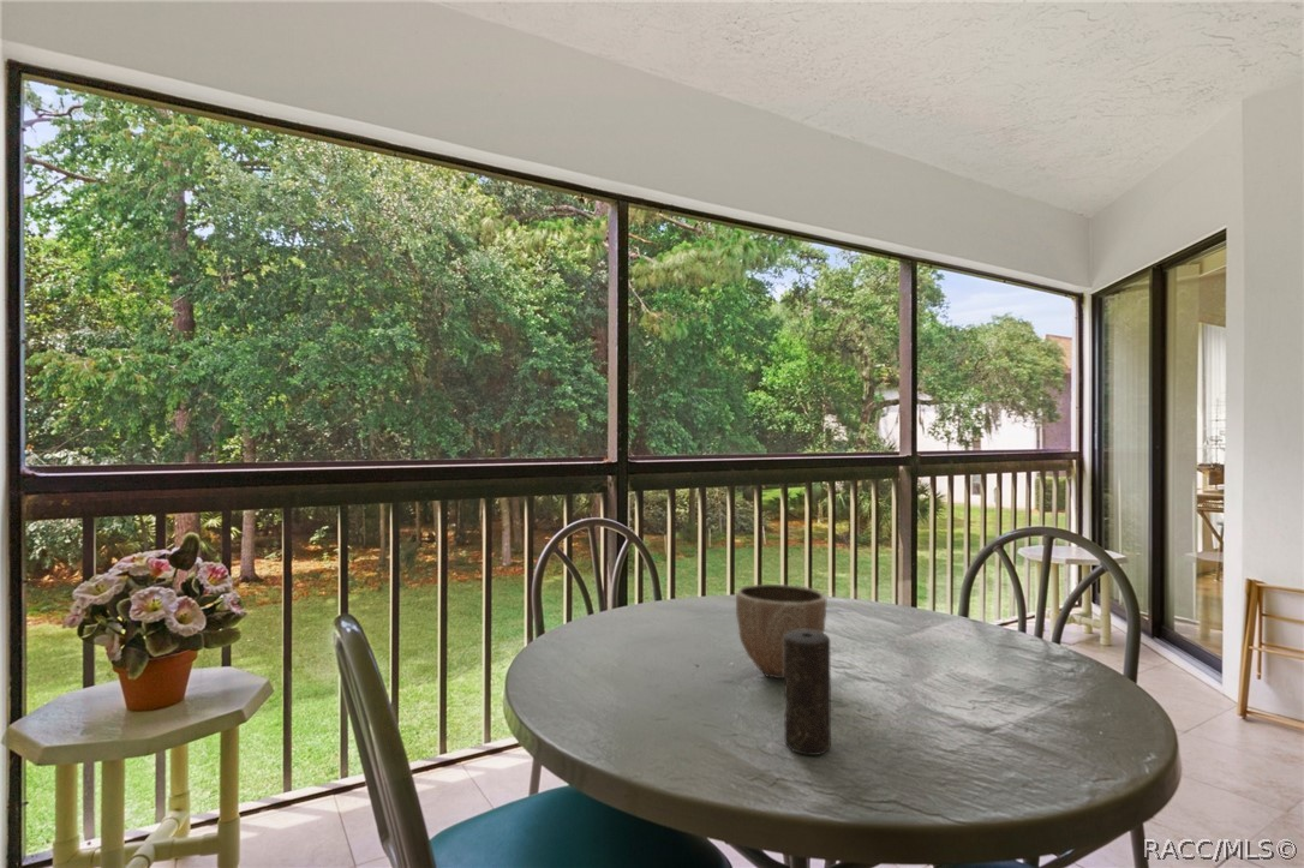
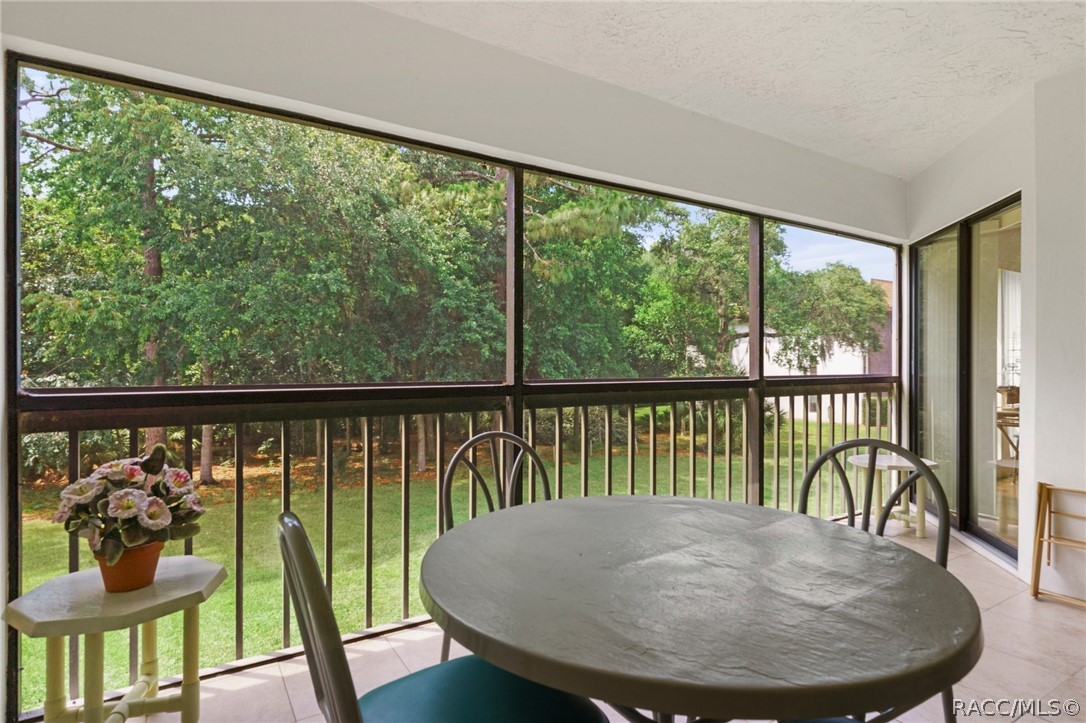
- decorative bowl (780, 633)
- candle (807, 690)
